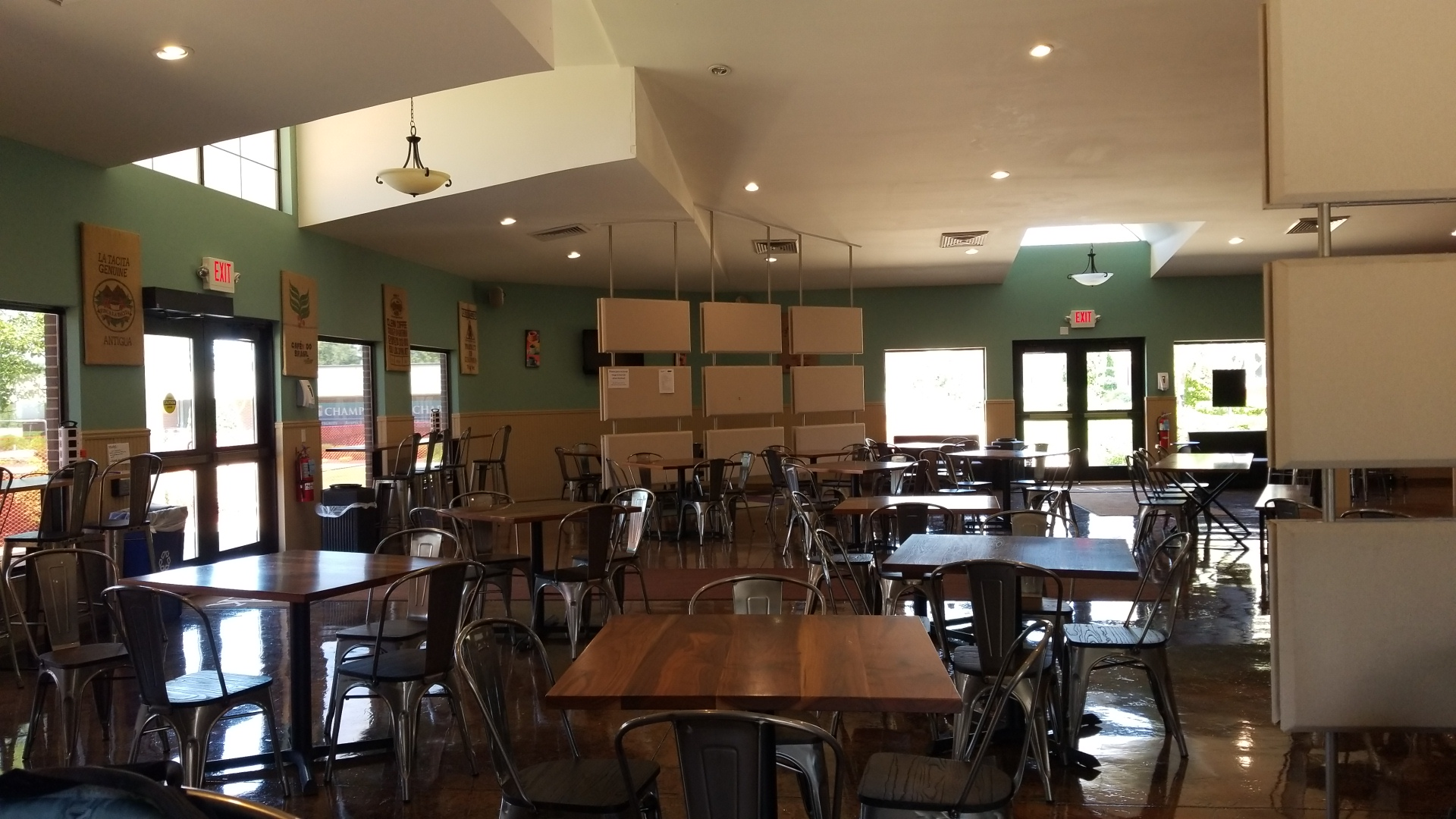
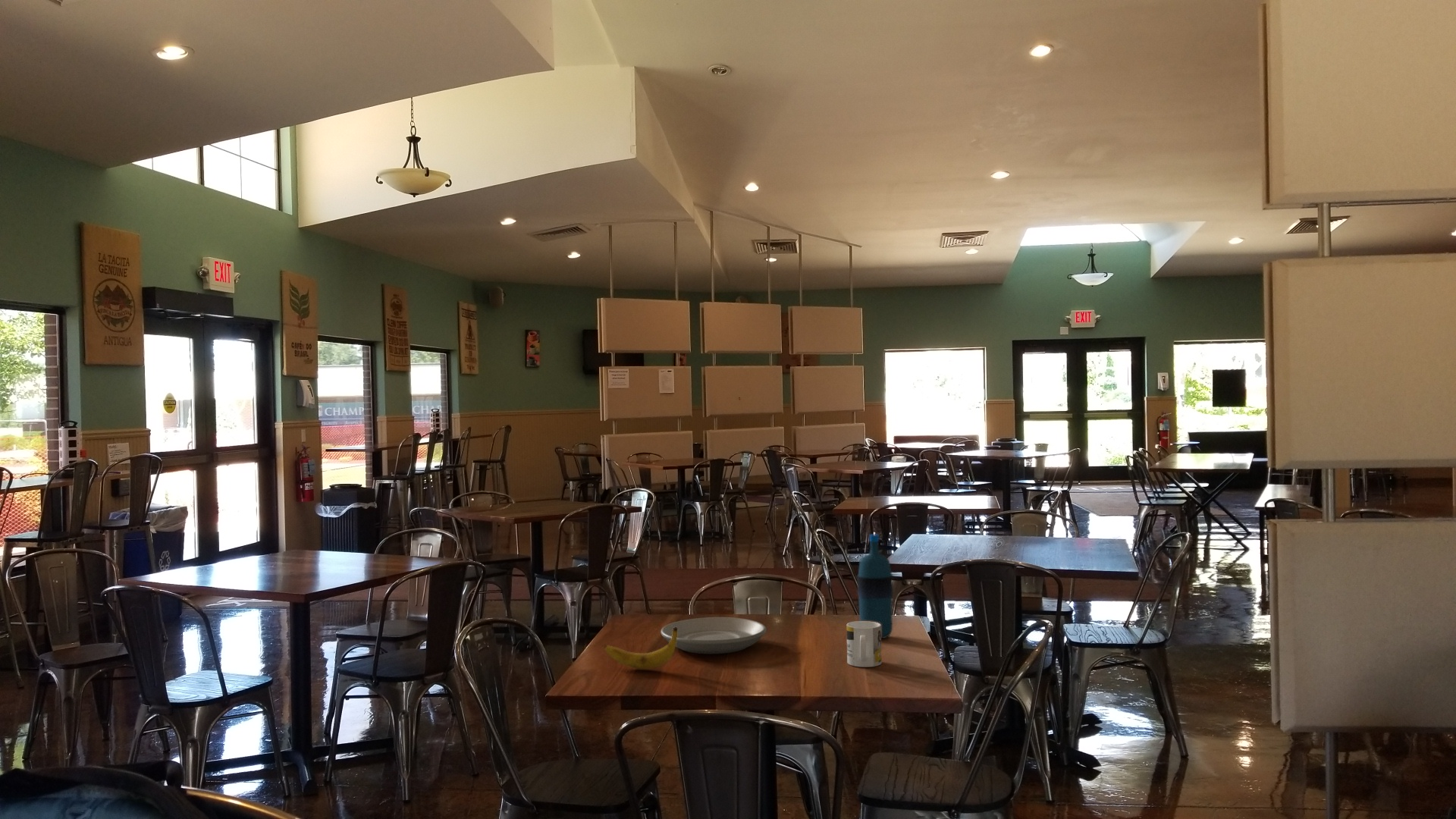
+ banana (641, 653)
+ mug (862, 645)
+ water bottle (875, 585)
+ plate (714, 636)
